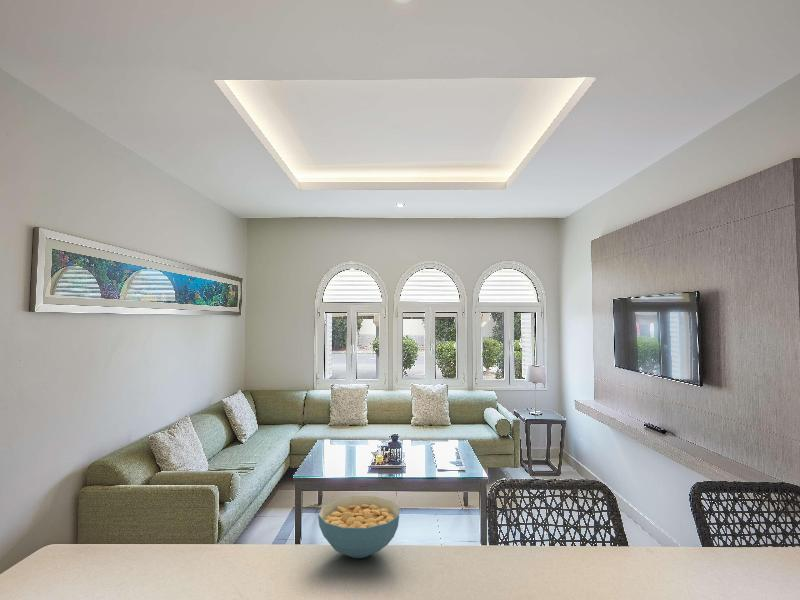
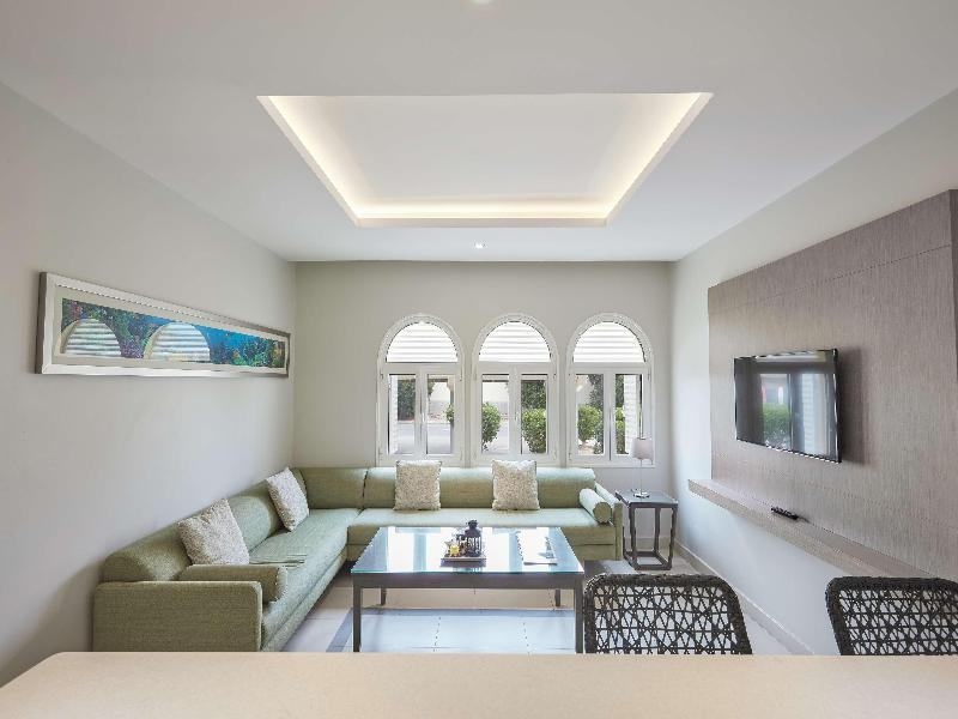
- cereal bowl (359, 531)
